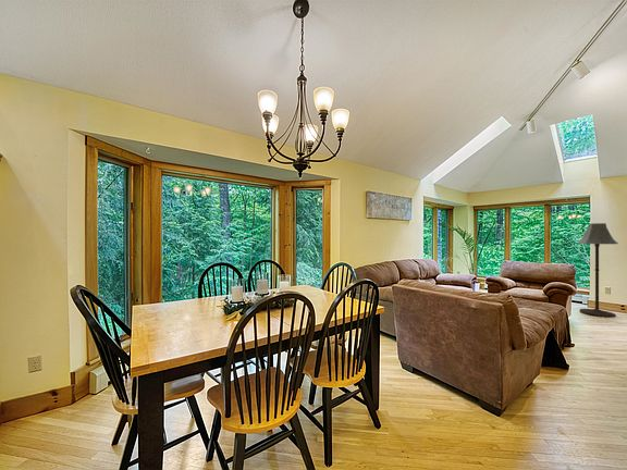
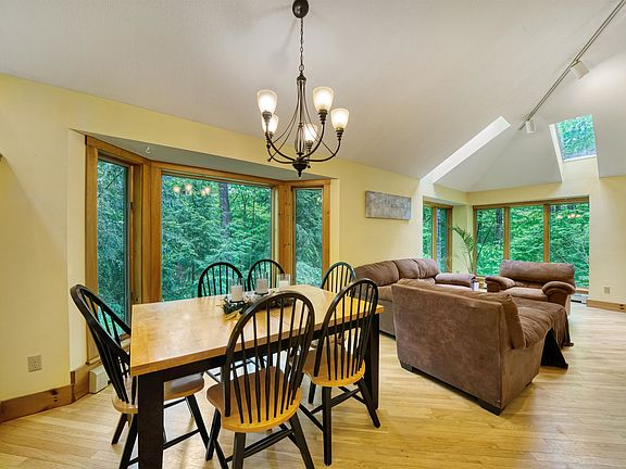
- floor lamp (597, 268)
